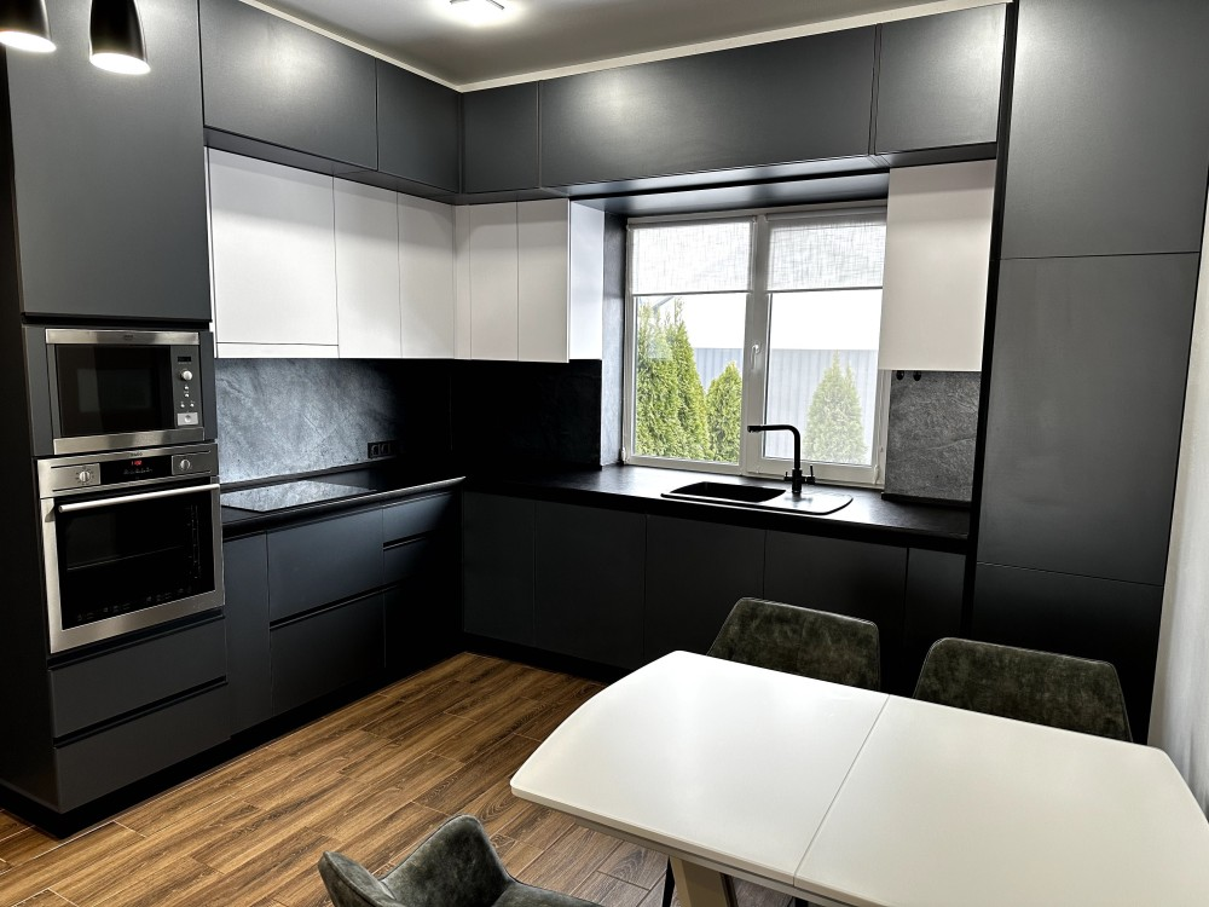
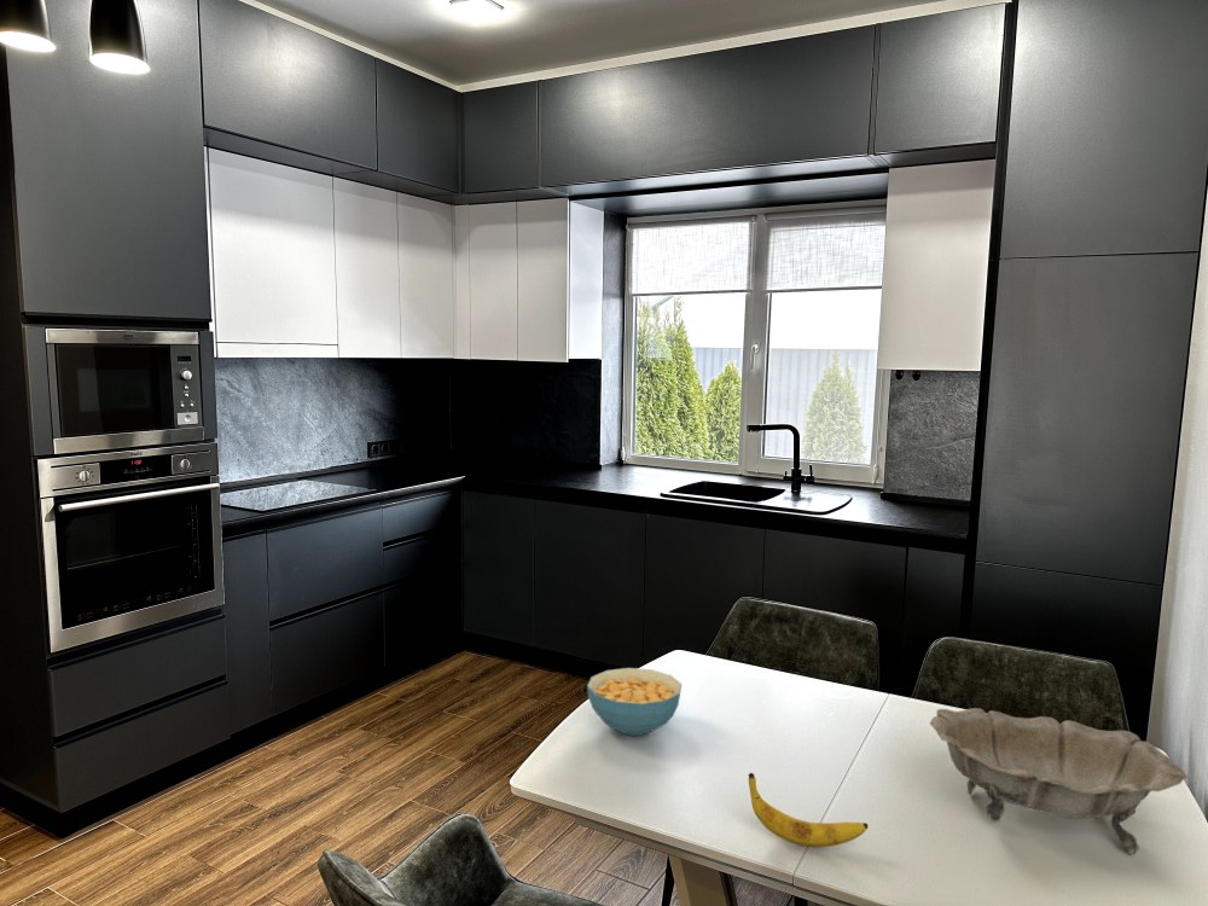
+ cereal bowl (633, 707)
+ decorative bowl (1047, 777)
+ banana (802, 820)
